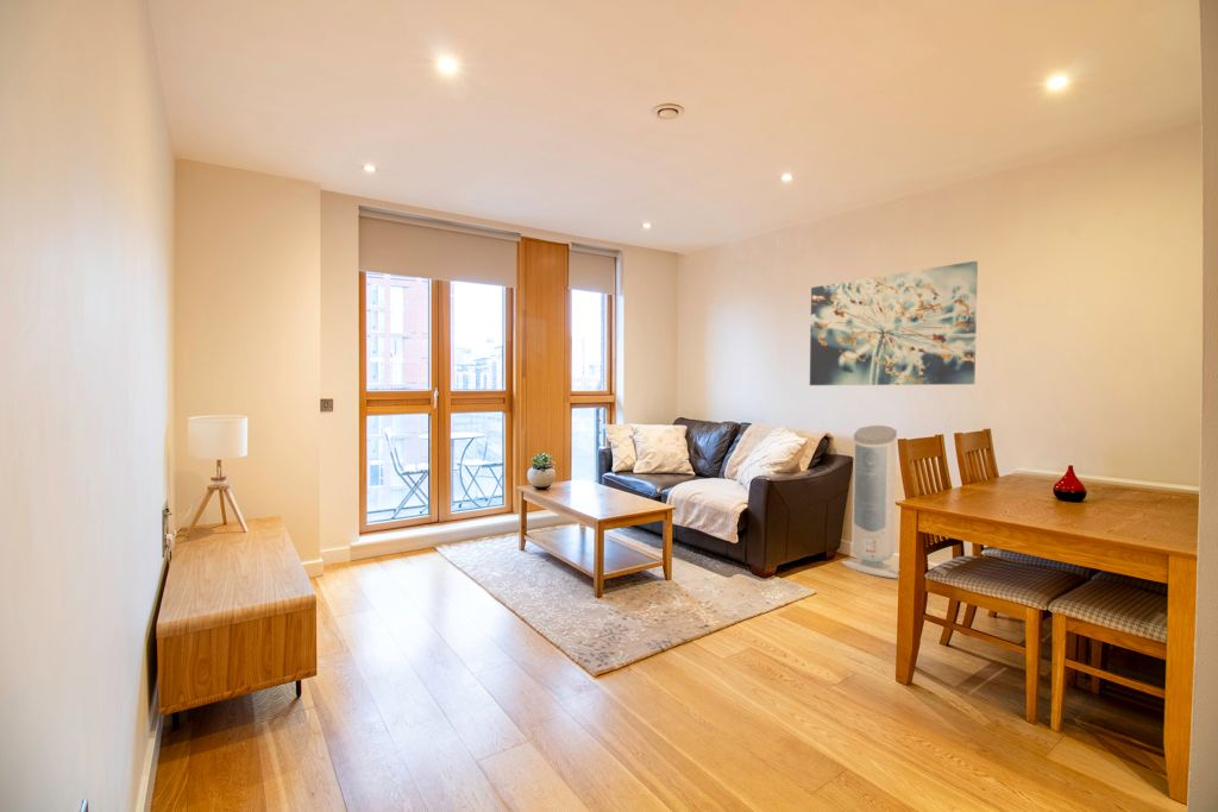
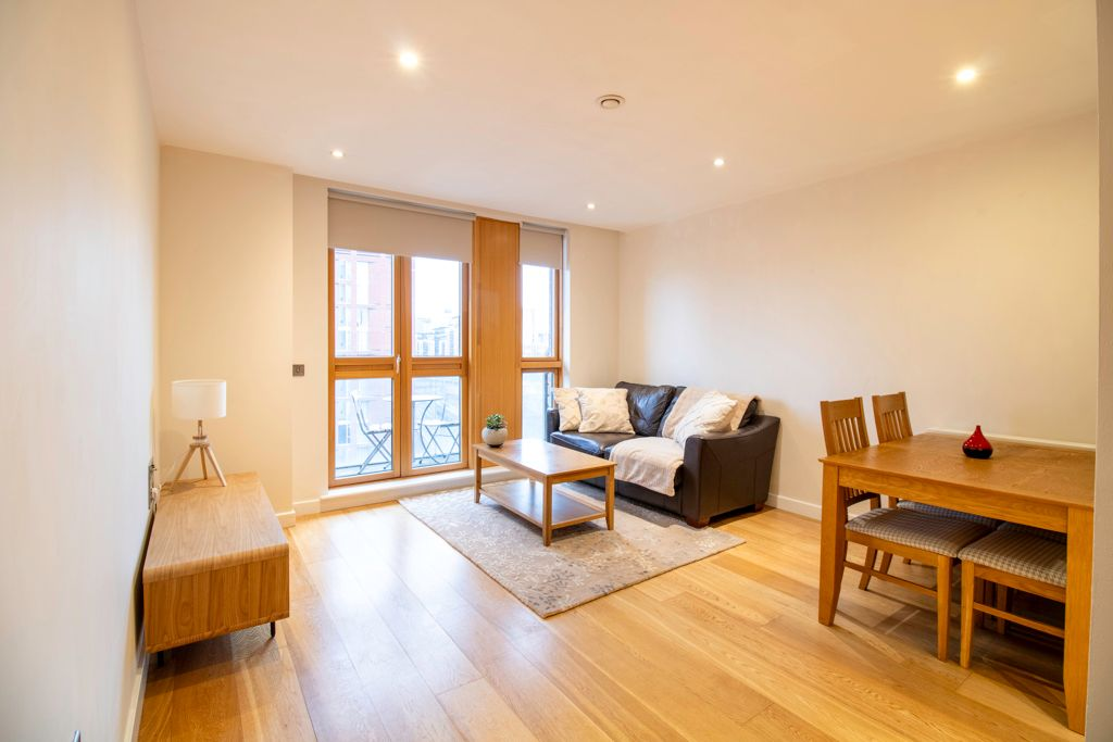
- air purifier (873, 497)
- wall art (884, 331)
